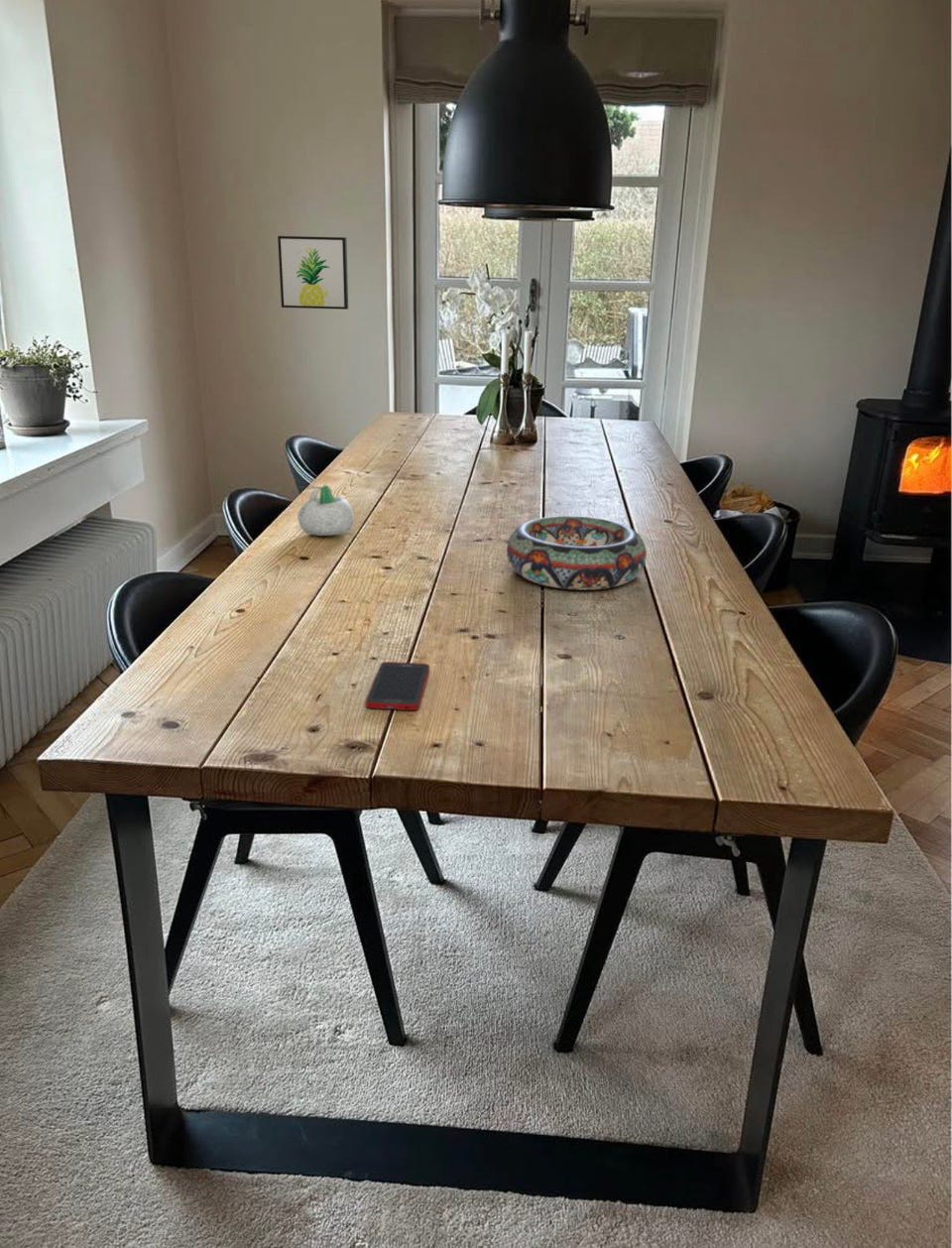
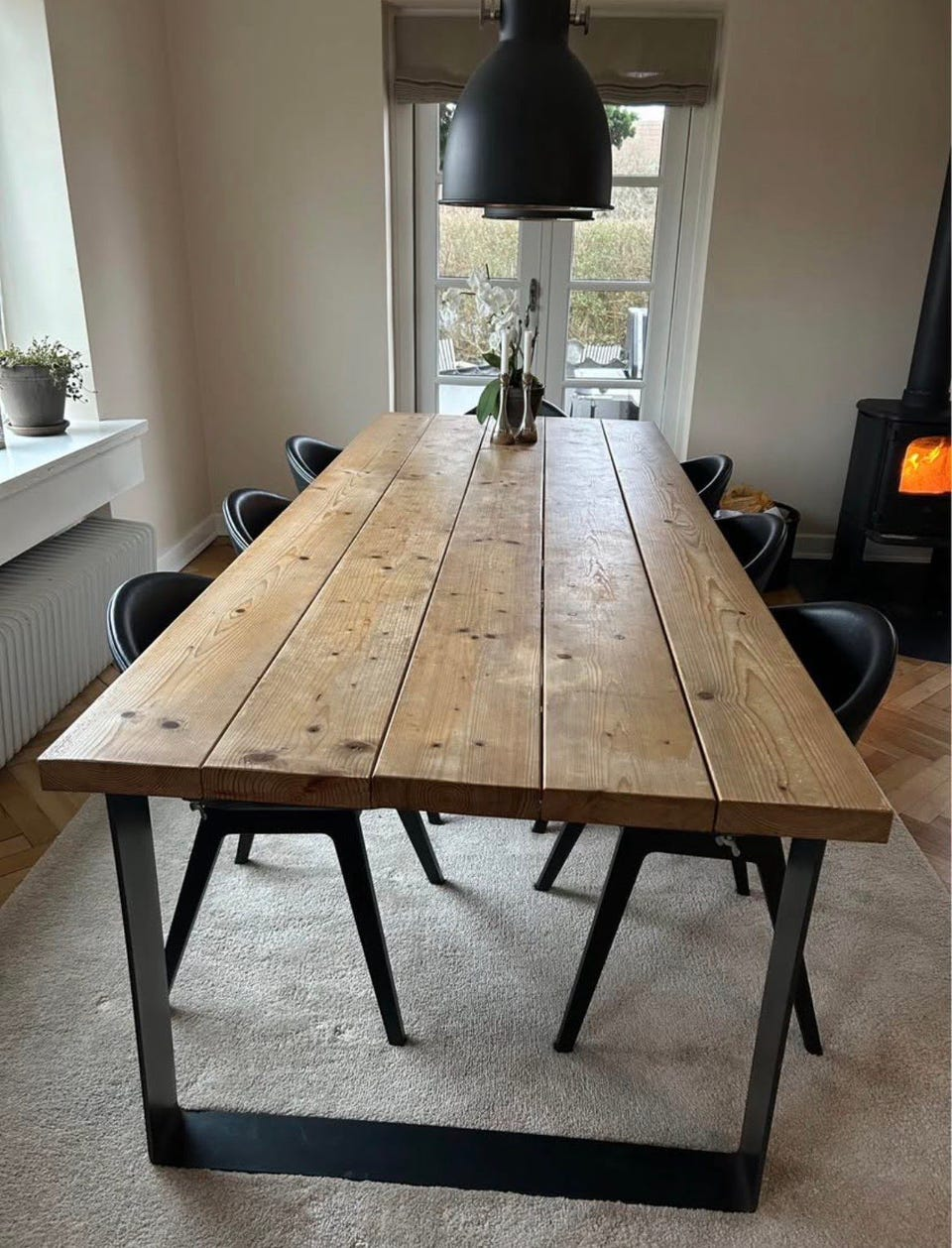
- cell phone (399, 685)
- succulent planter (325, 510)
- wall art (313, 273)
- decorative bowl (575, 552)
